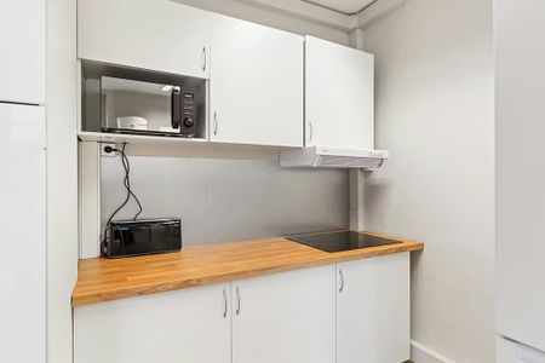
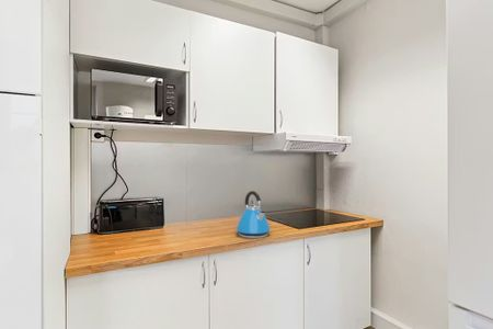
+ kettle (252, 212)
